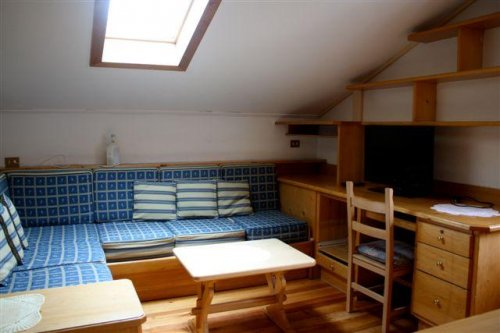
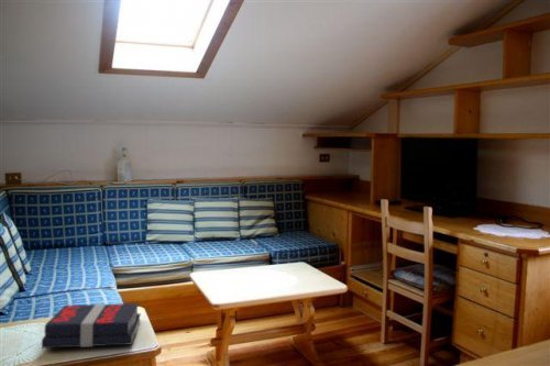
+ book (95, 323)
